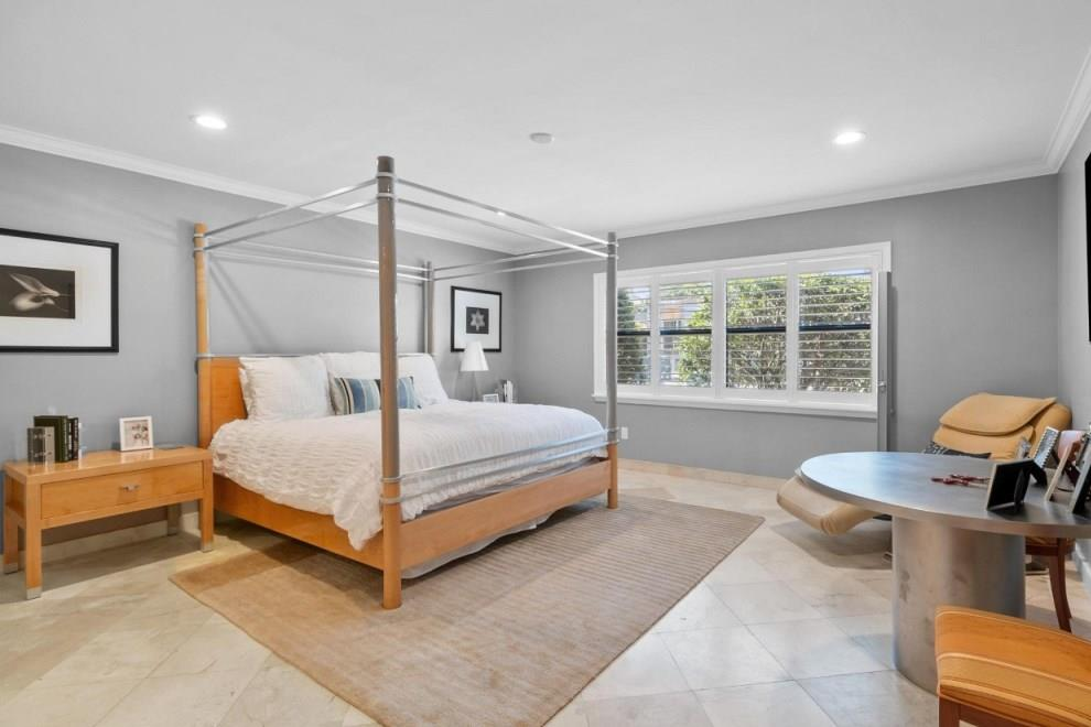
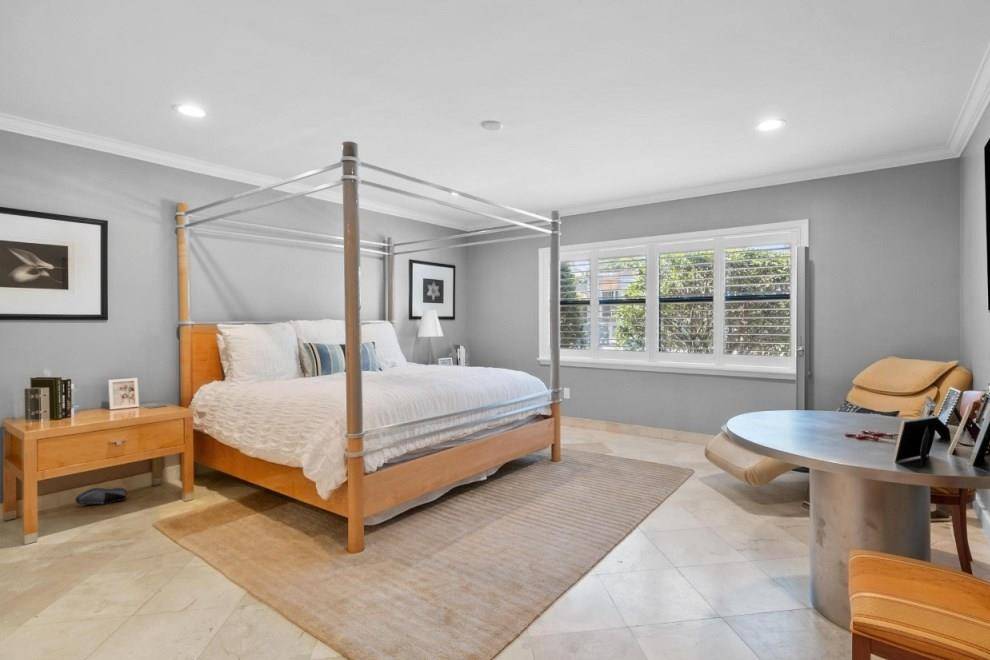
+ shoe (103, 495)
